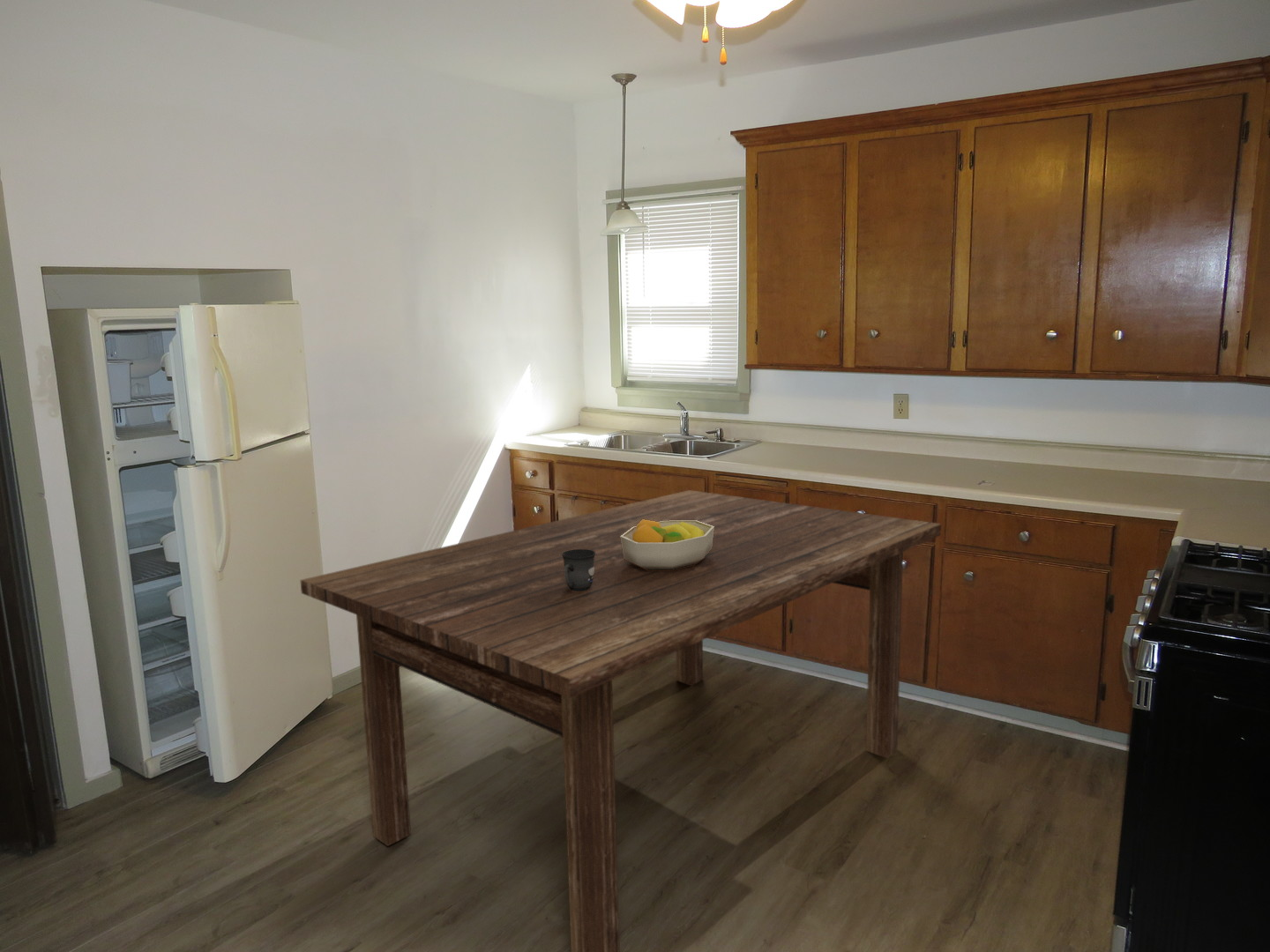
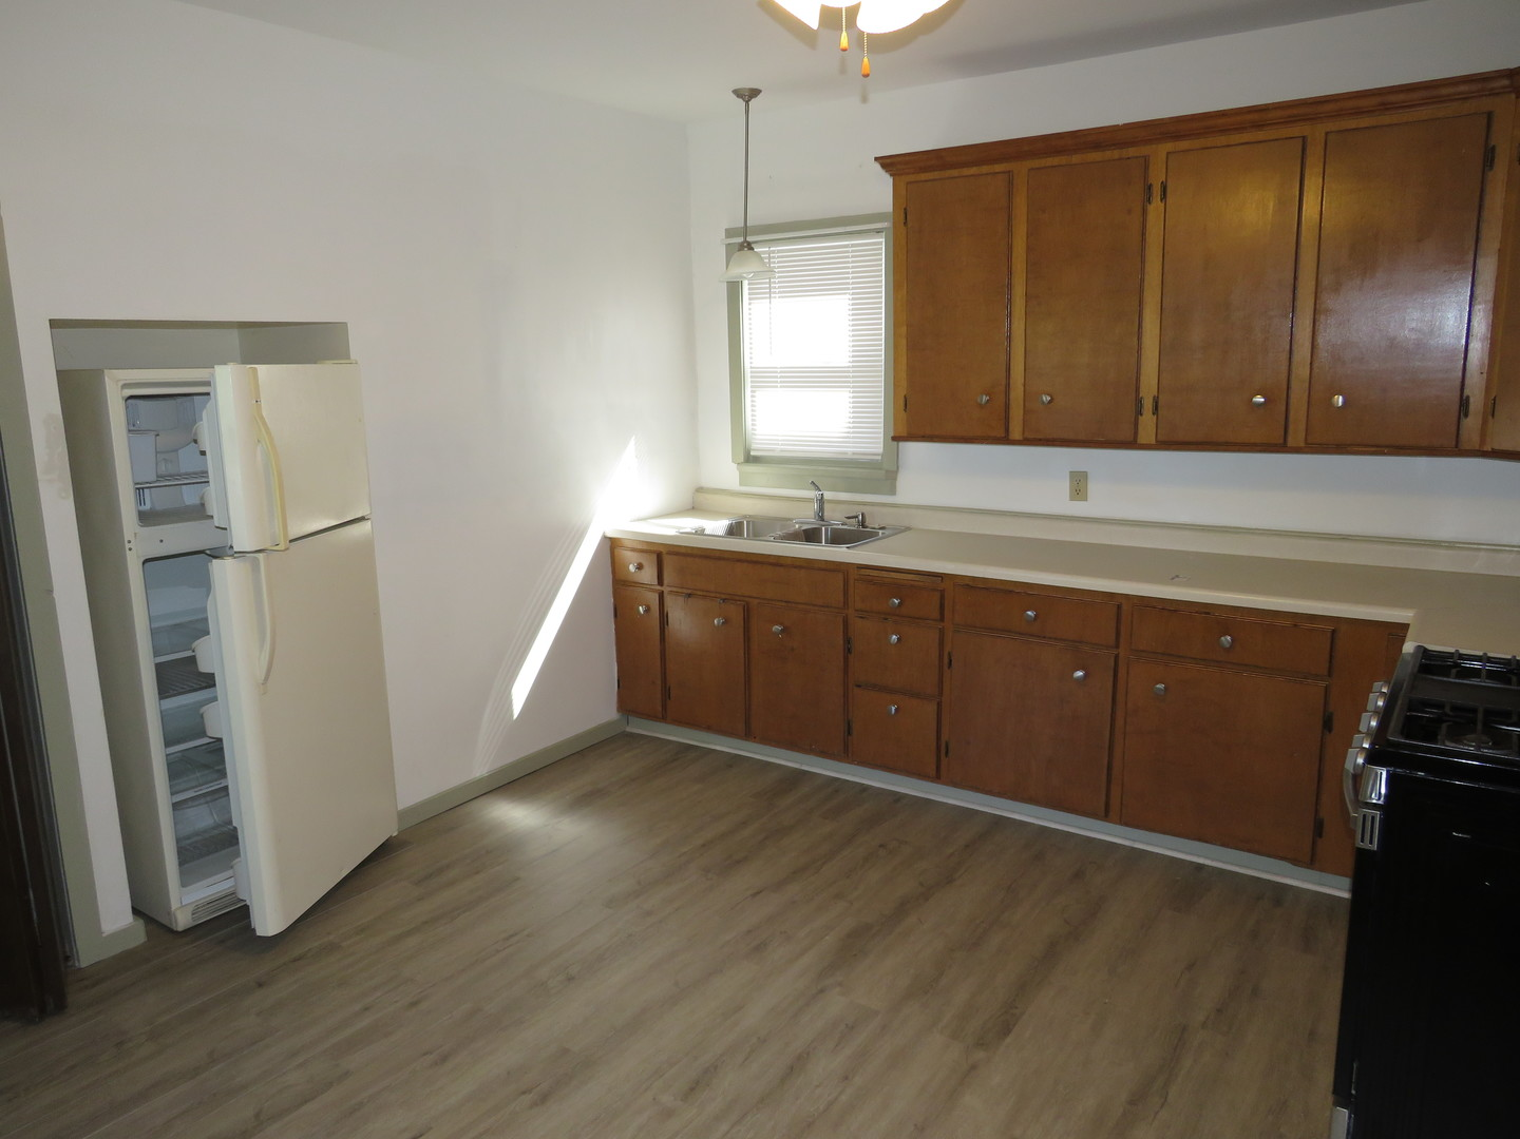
- mug (576, 571)
- fruit bowl (668, 539)
- dining table (648, 663)
